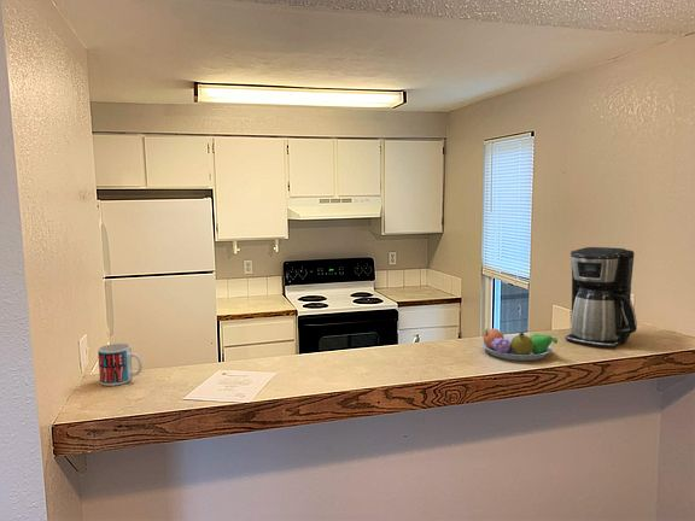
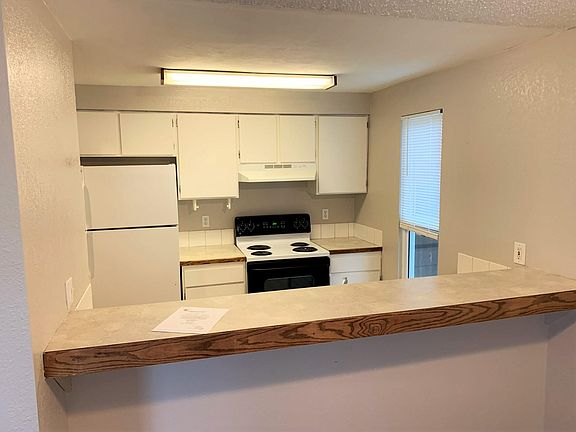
- coffee maker (609, 293)
- fruit bowl (518, 339)
- mug (121, 363)
